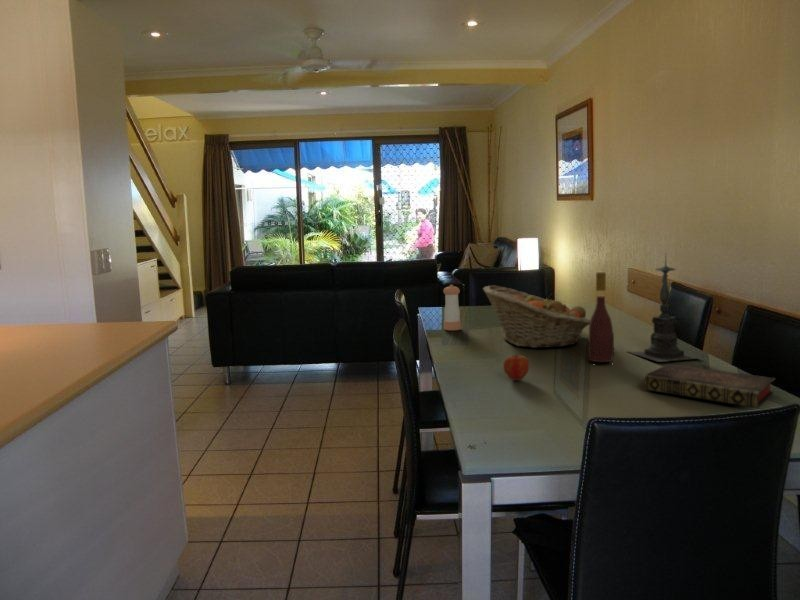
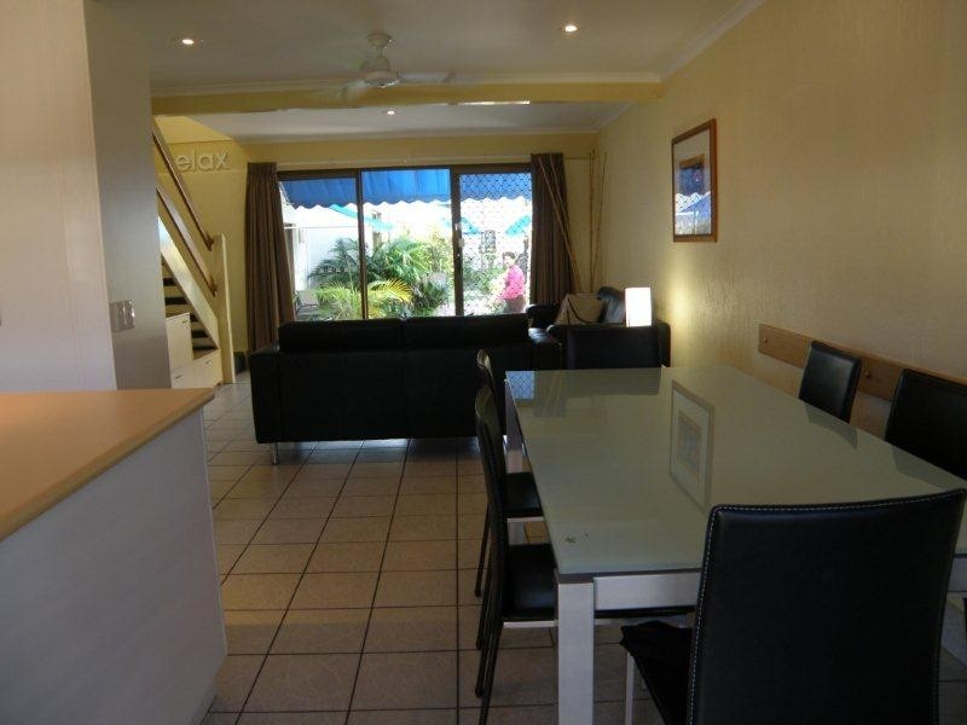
- wine bottle (600, 317)
- book (708, 384)
- candle holder (663, 304)
- pepper shaker (451, 307)
- fruit basket (535, 313)
- apple (516, 366)
